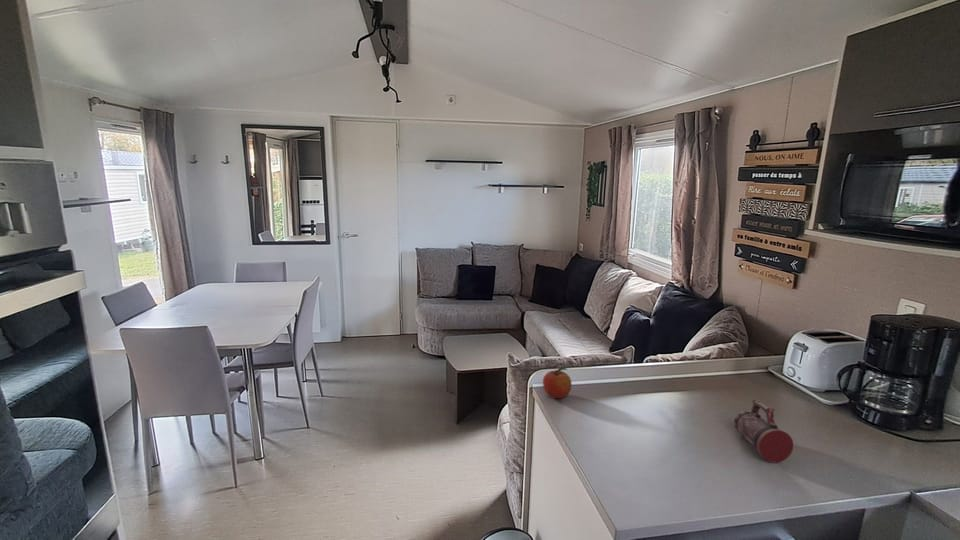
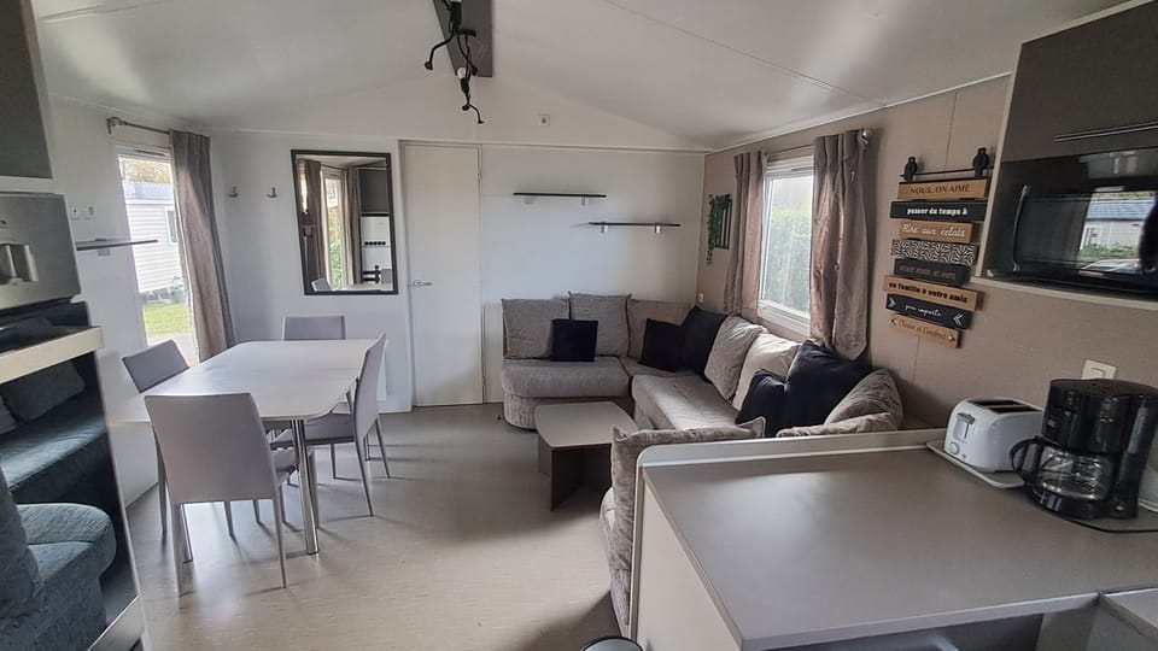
- beer mug (760, 426)
- fruit (557, 381)
